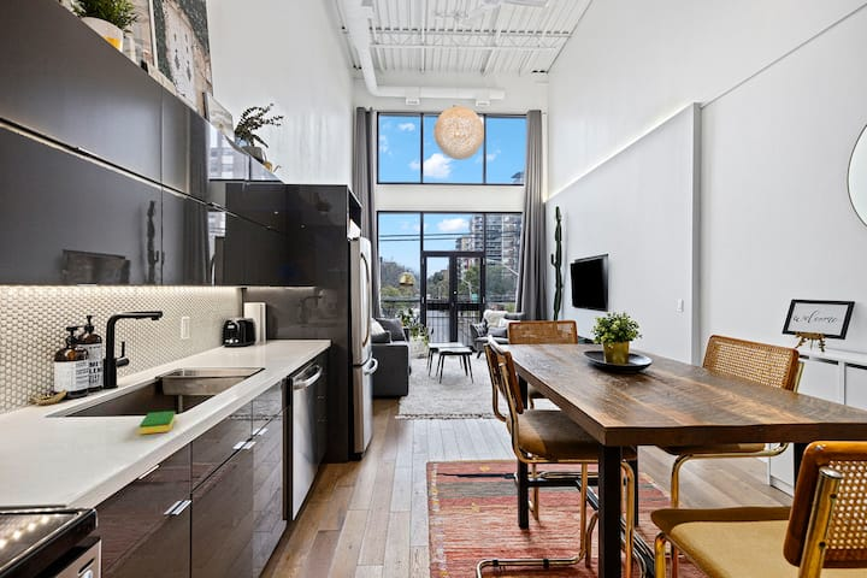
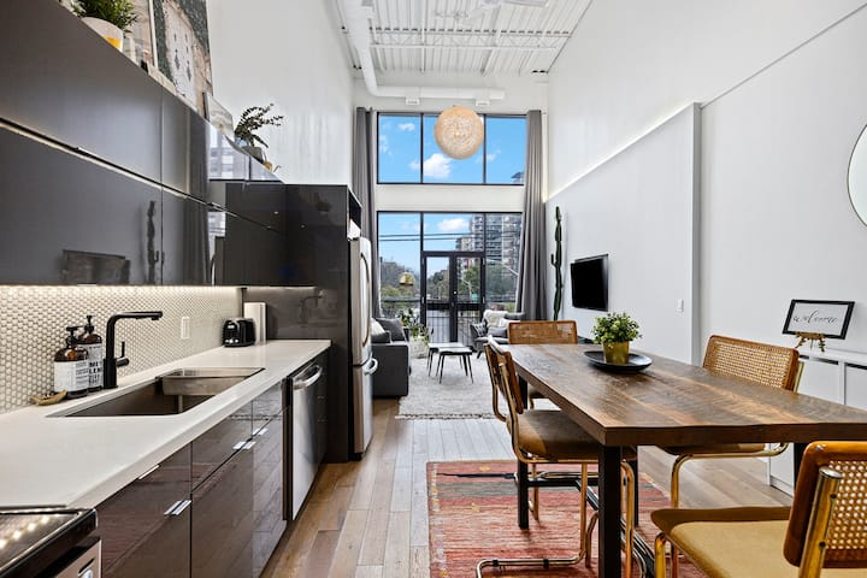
- dish sponge (158, 421)
